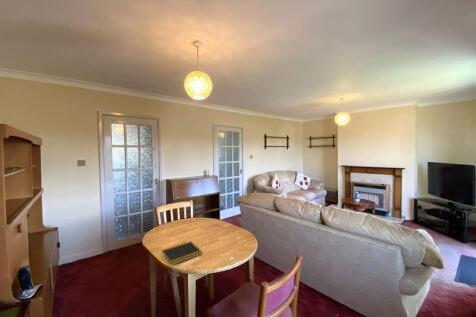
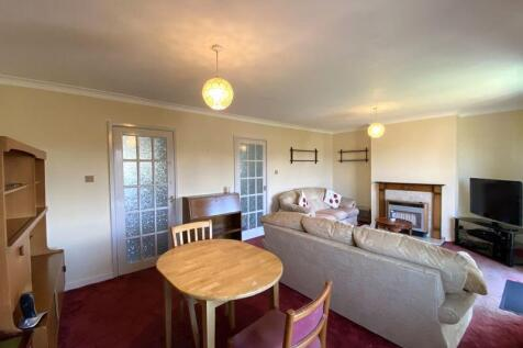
- notepad (182, 252)
